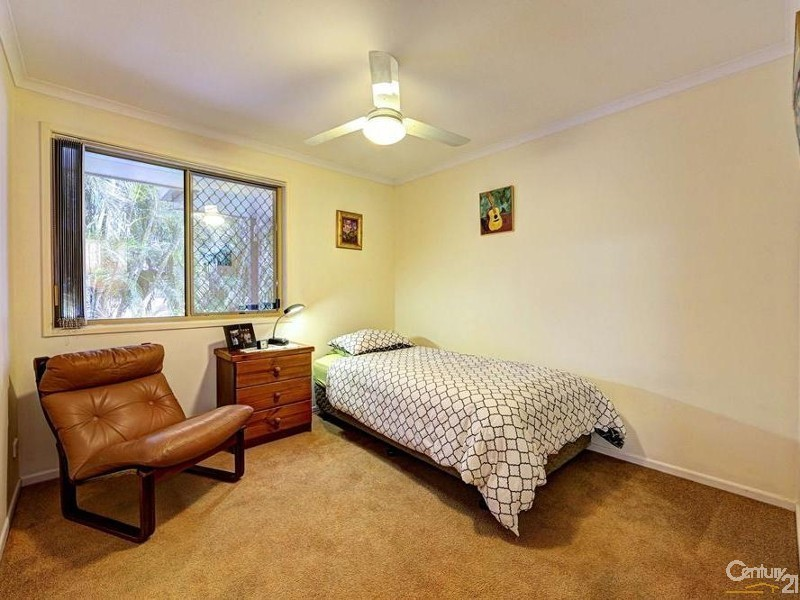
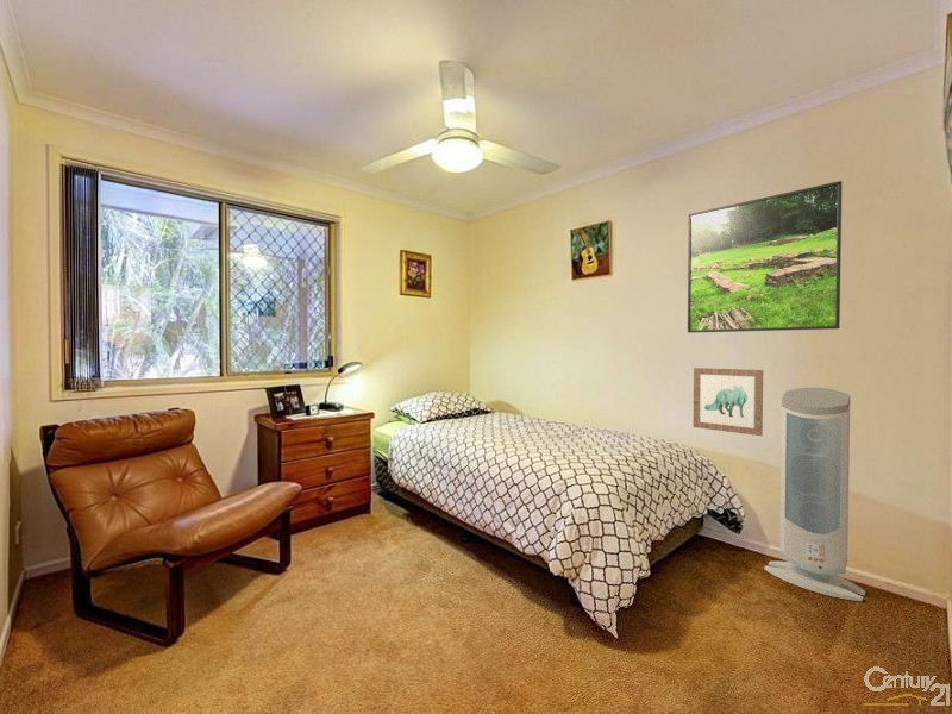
+ air purifier (813, 484)
+ wall art (726, 400)
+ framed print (756, 265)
